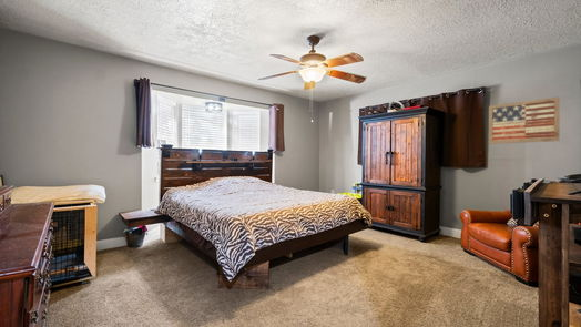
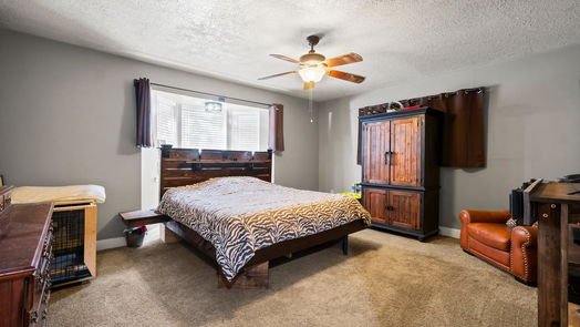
- wall art (521, 122)
